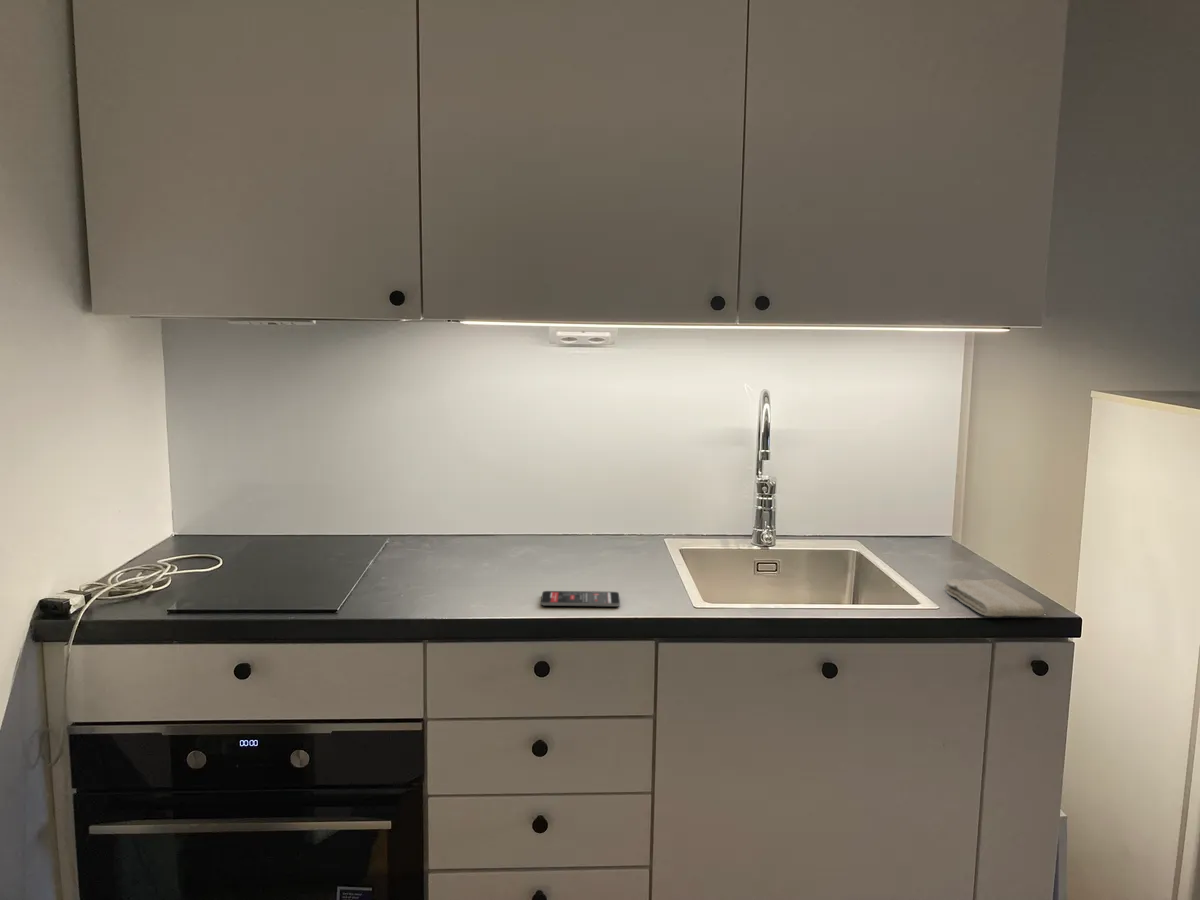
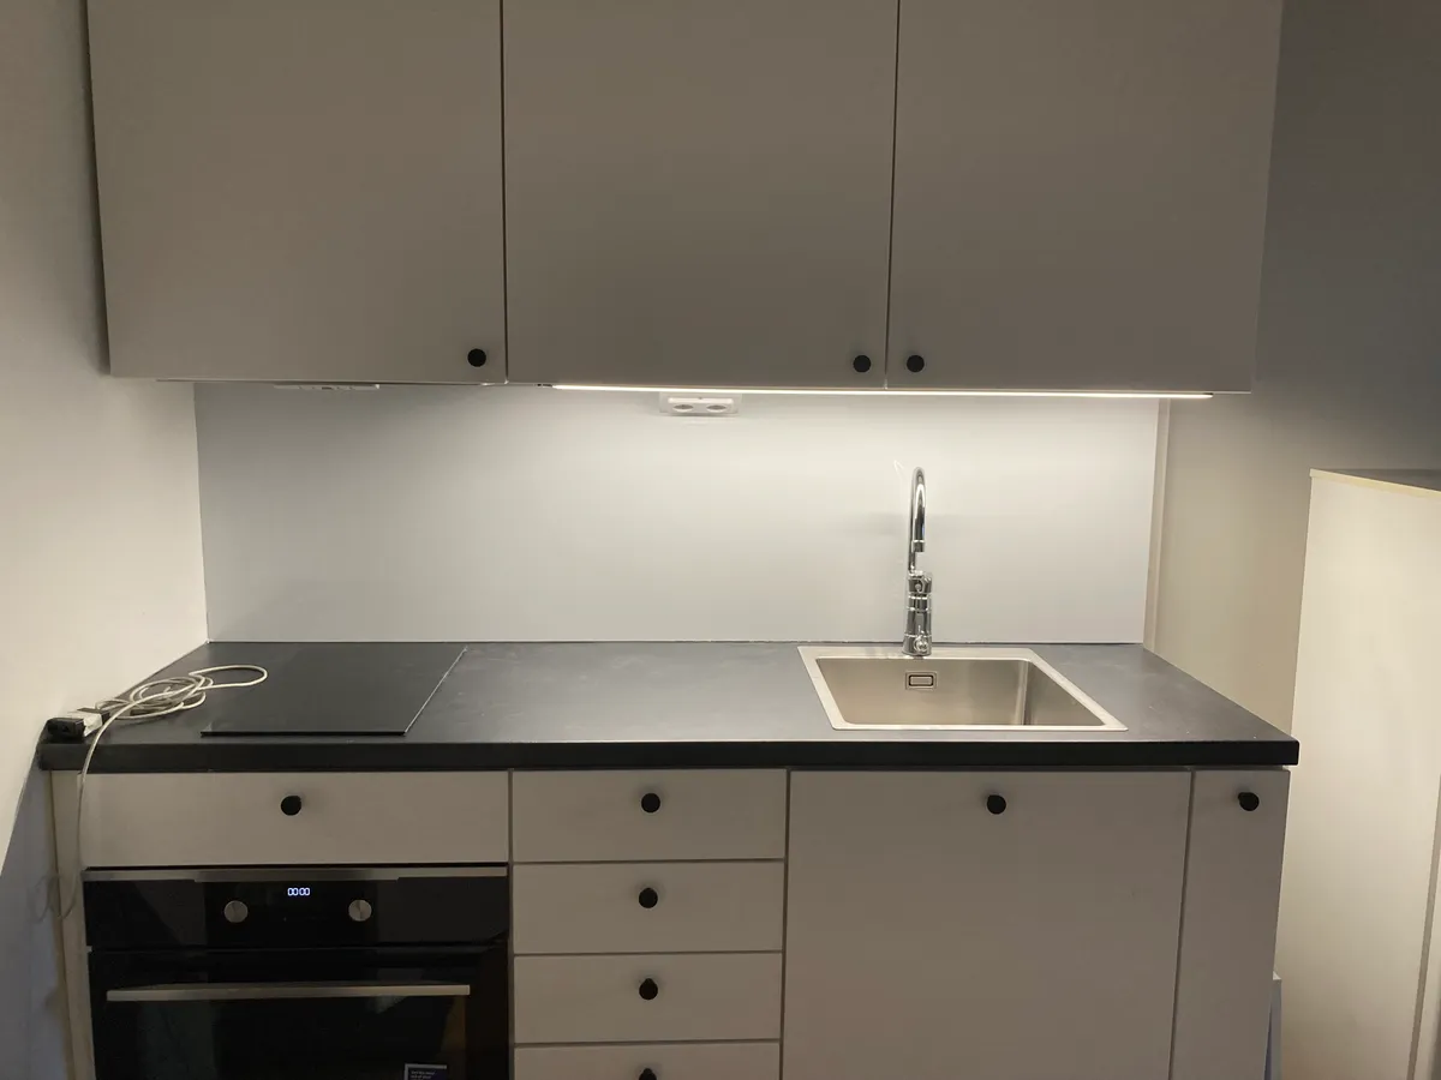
- smartphone (580, 598)
- washcloth (991, 596)
